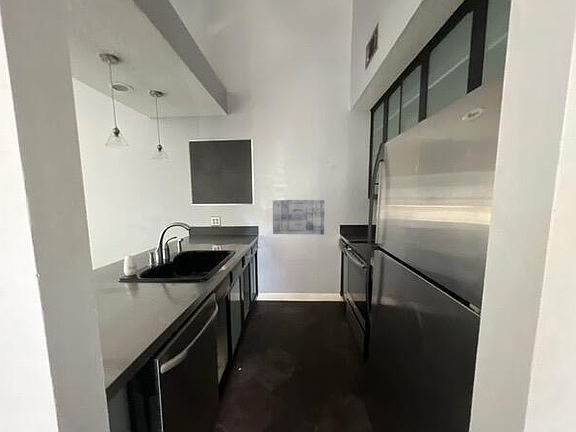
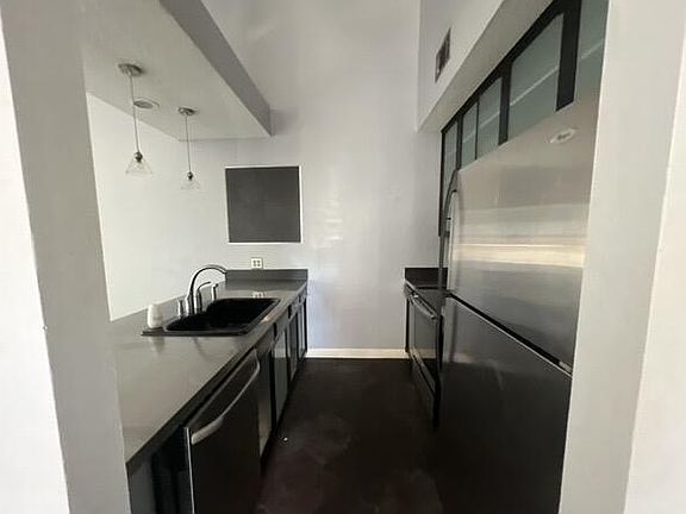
- wall art (298, 217)
